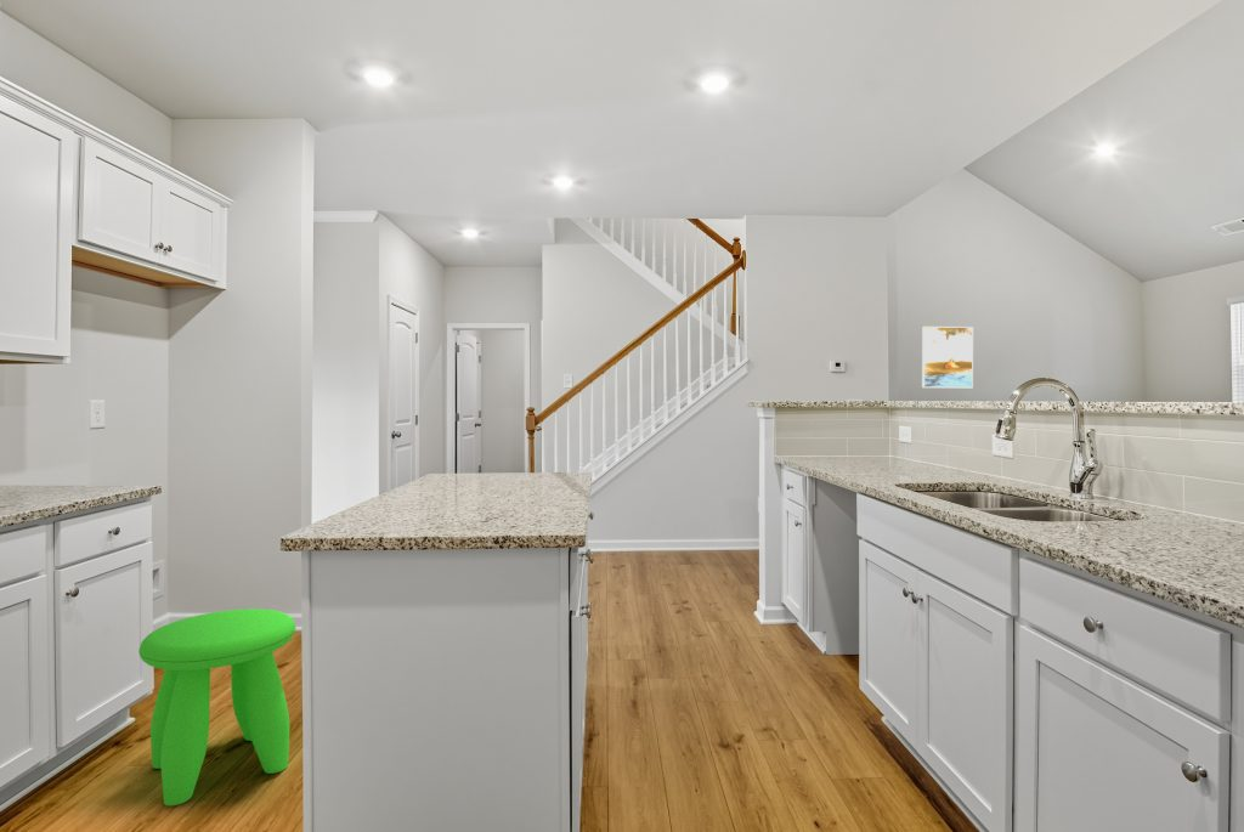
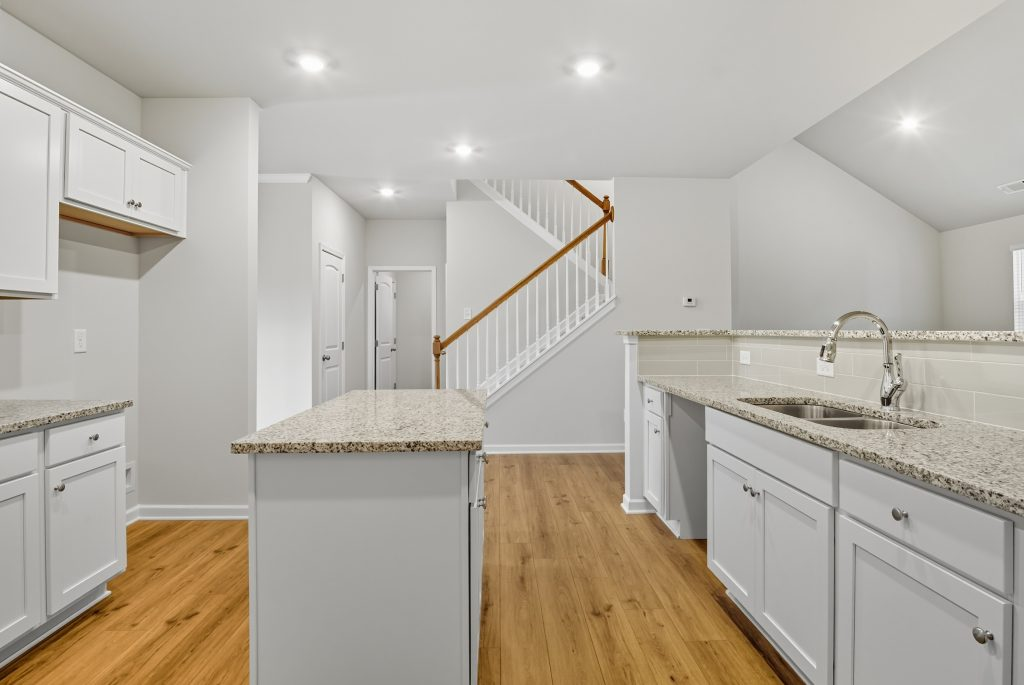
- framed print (948, 357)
- stool (232, 695)
